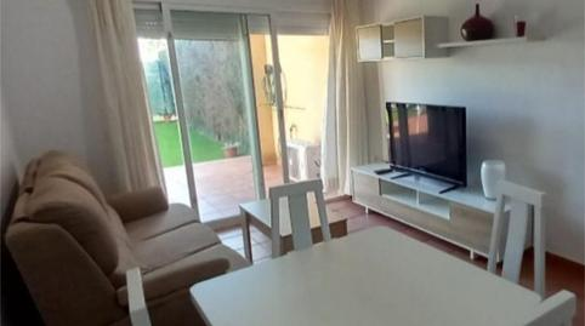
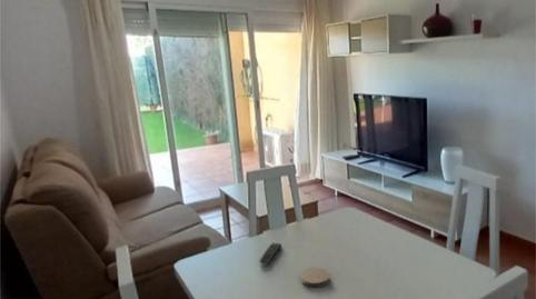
+ remote control (270, 252)
+ coaster (315, 277)
